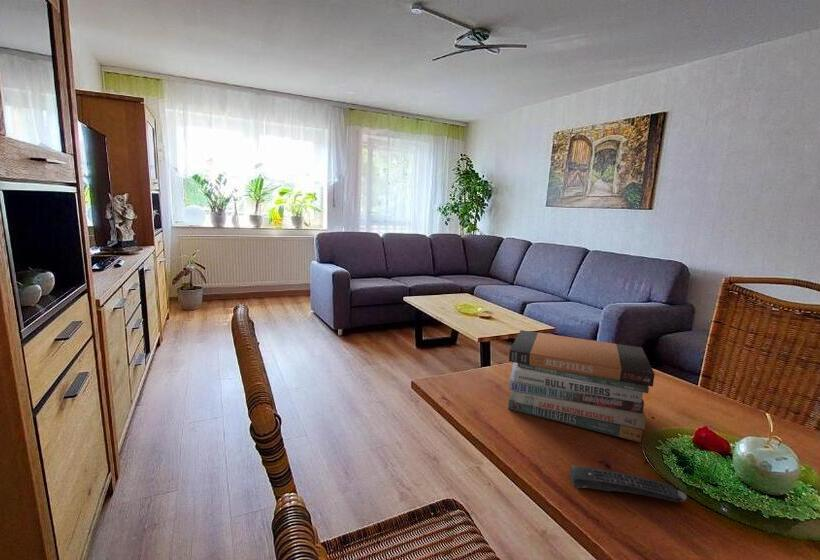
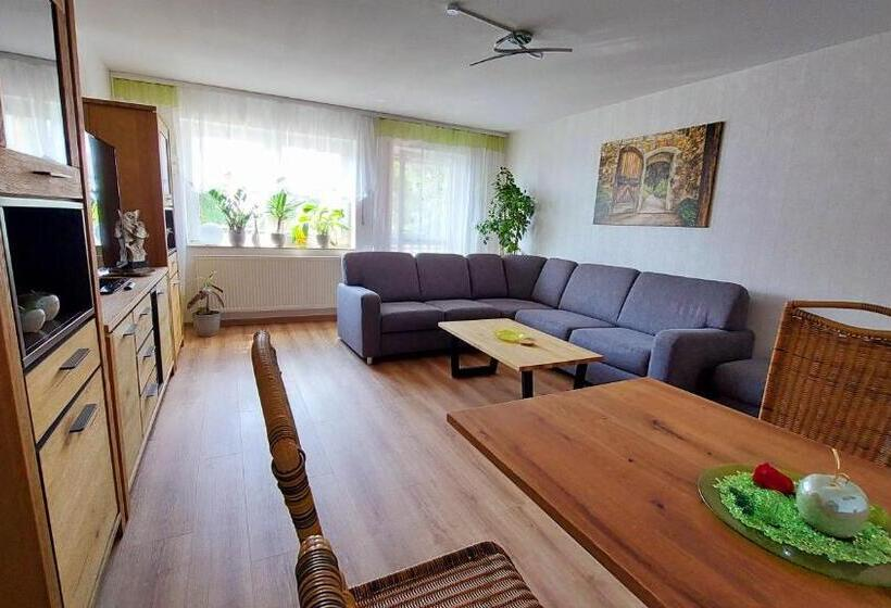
- remote control (626, 484)
- book stack (573, 378)
